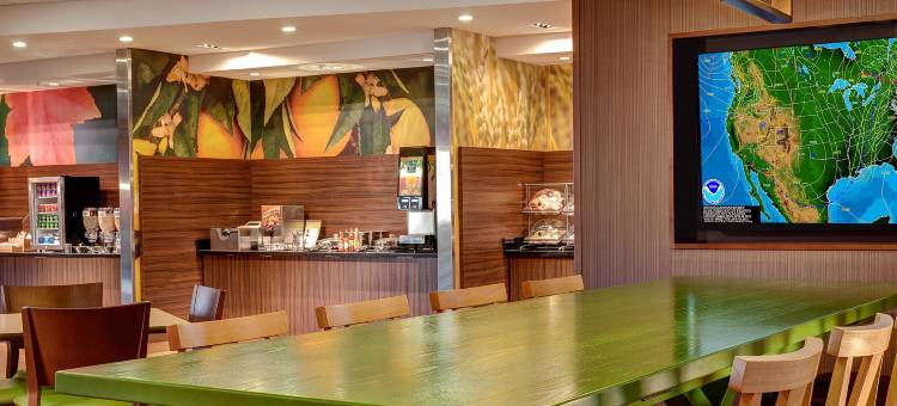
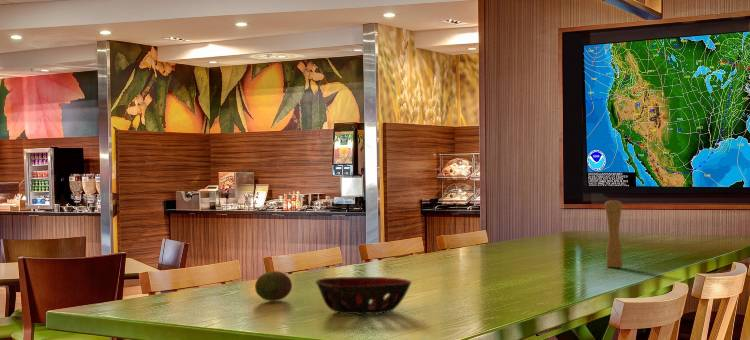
+ decorative bowl (364, 295)
+ pepper mill (613, 233)
+ fruit (273, 286)
